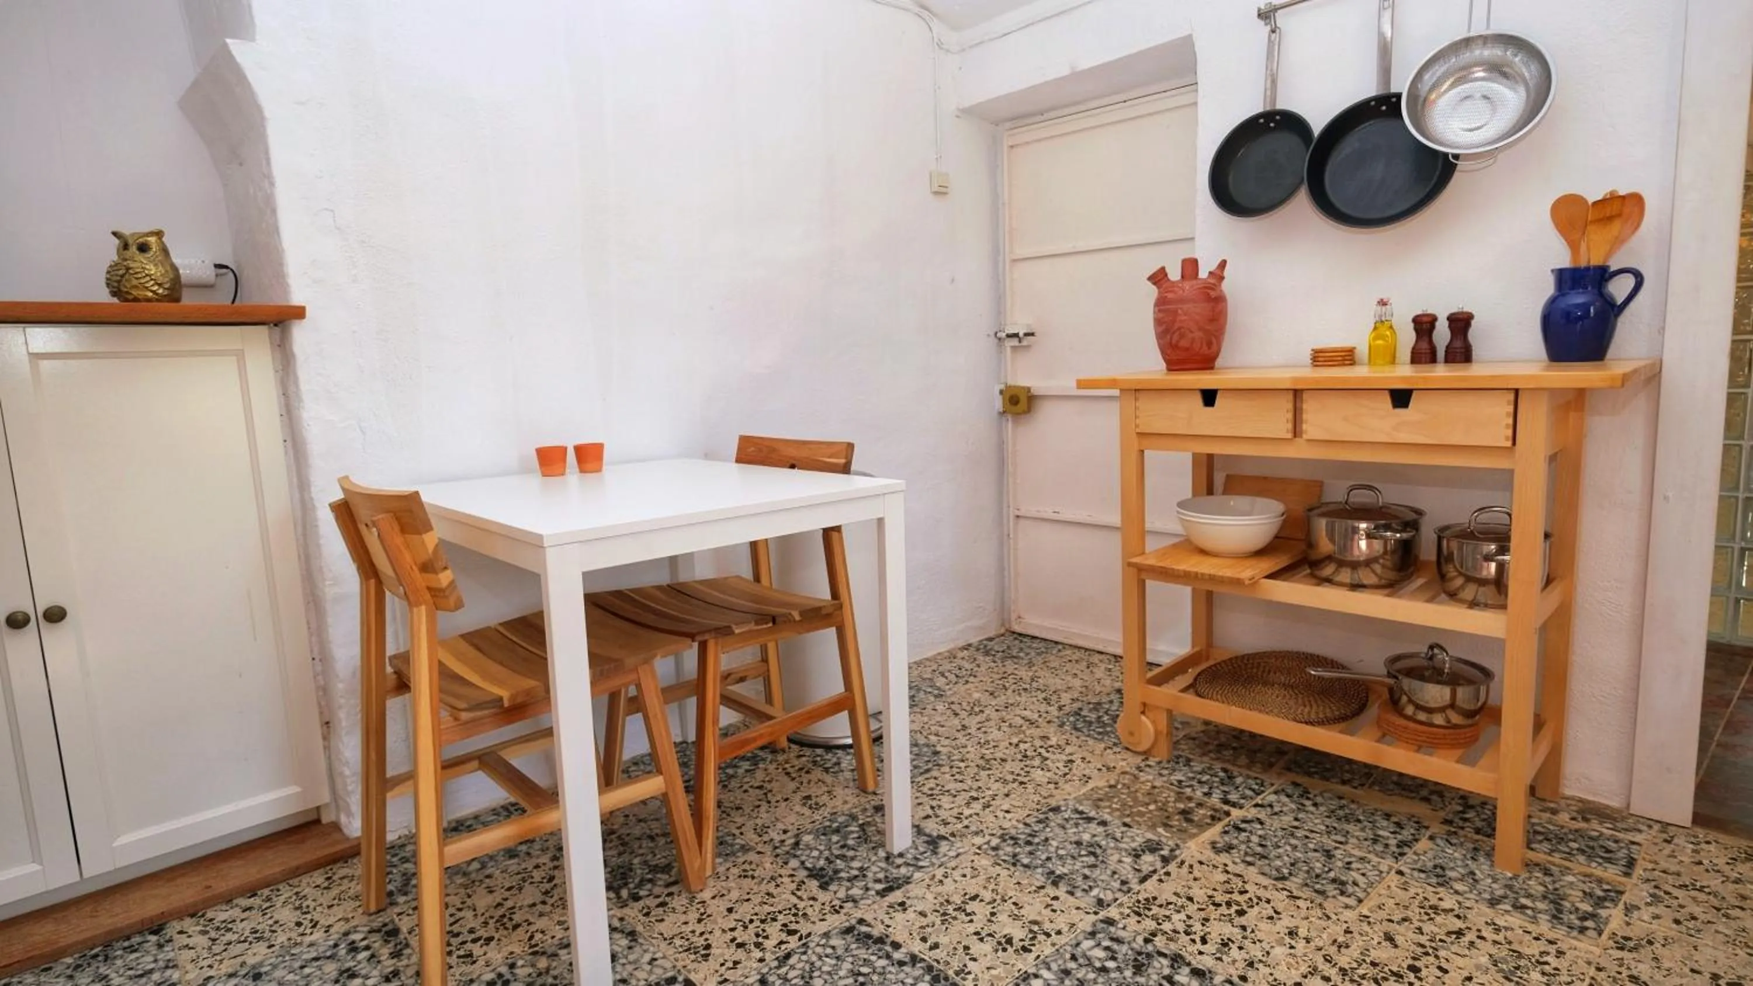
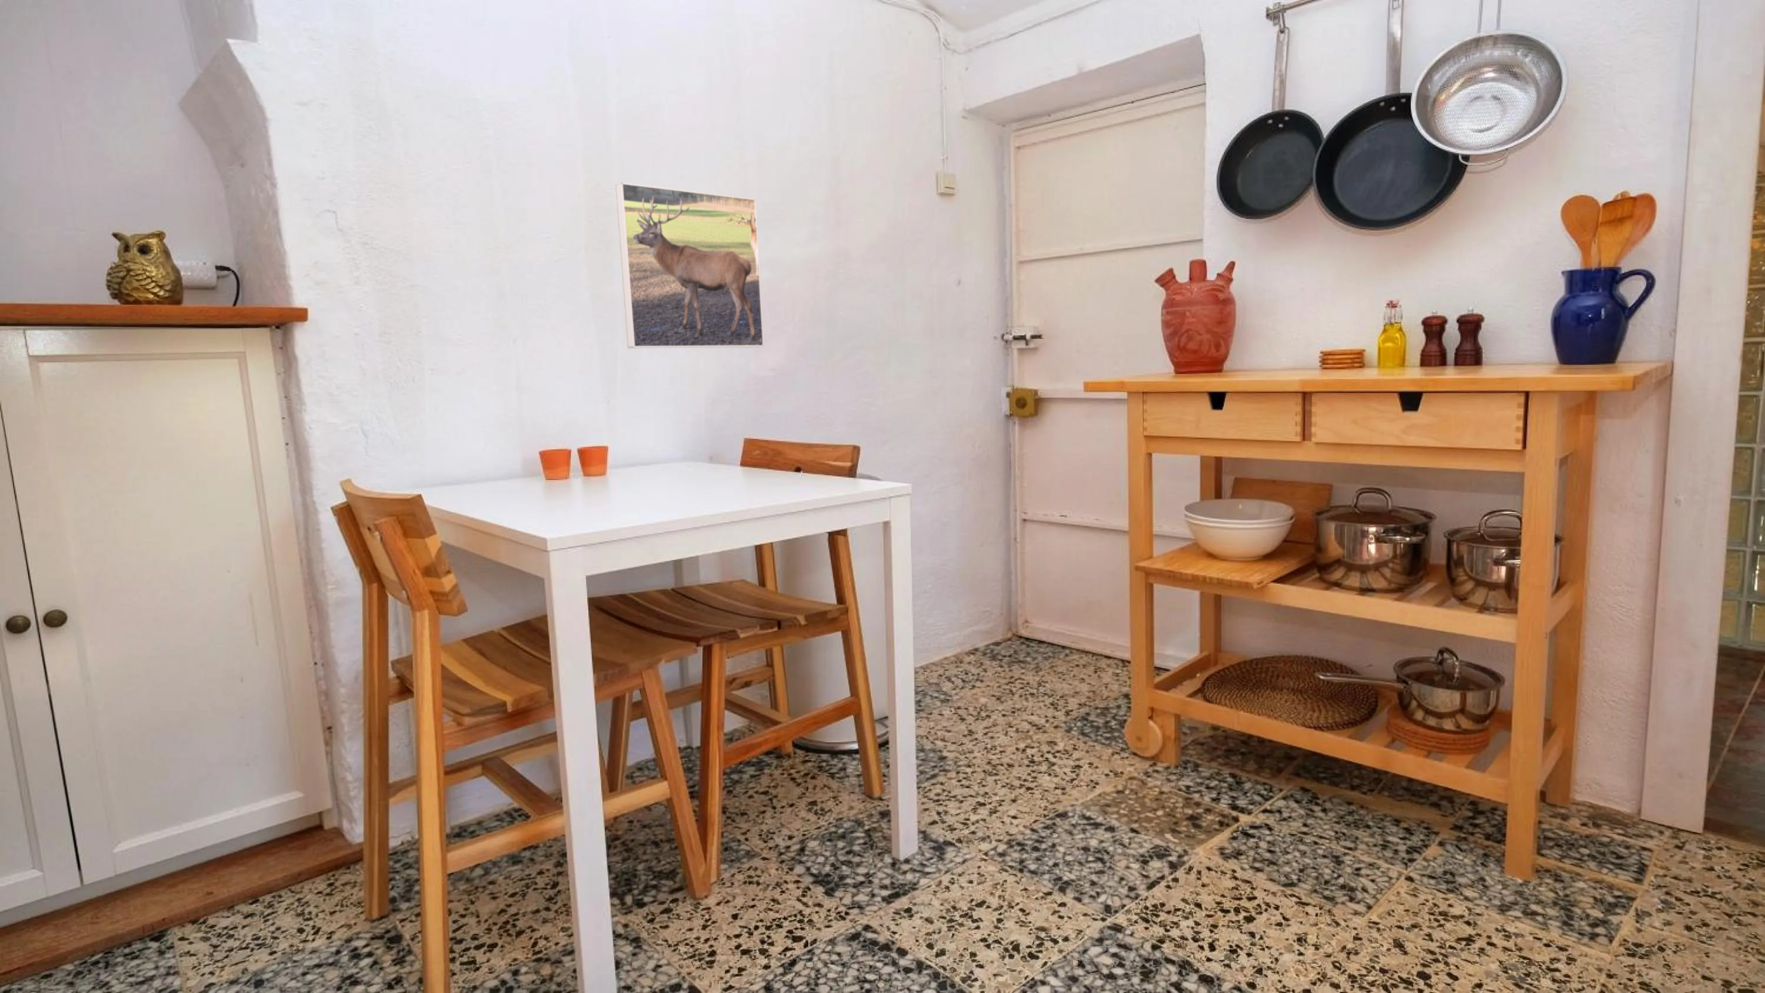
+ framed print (695, 270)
